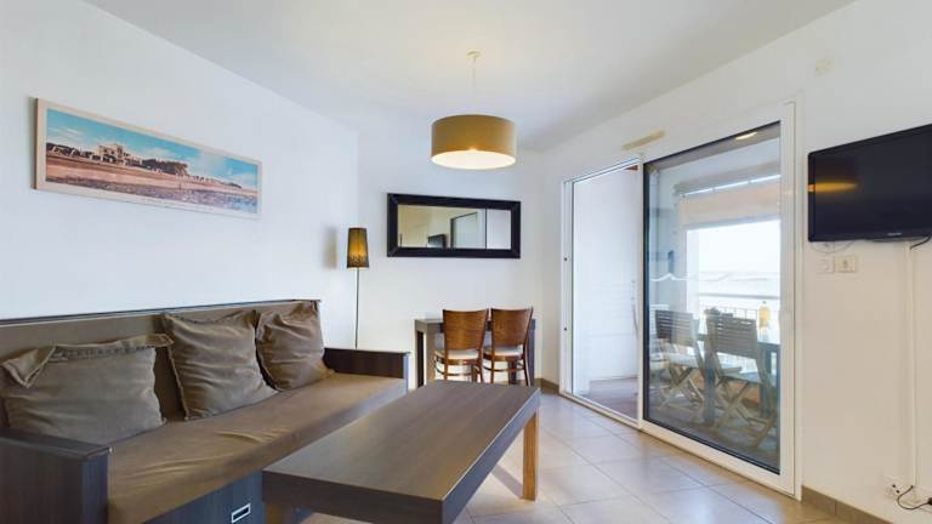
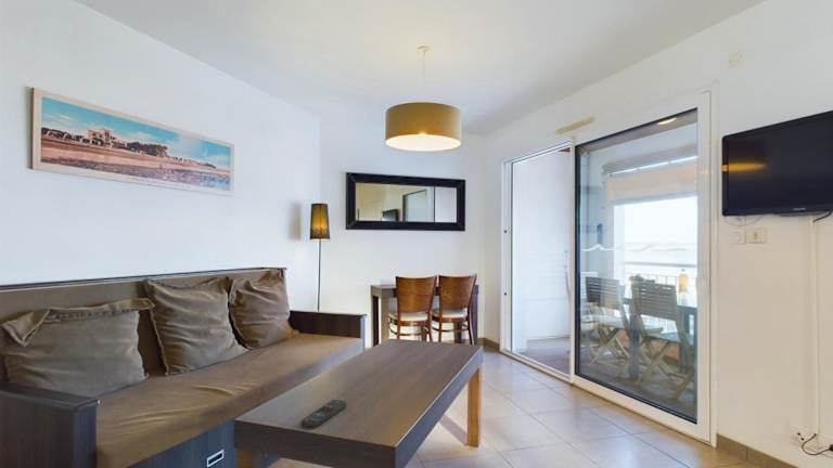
+ remote control (324, 412)
